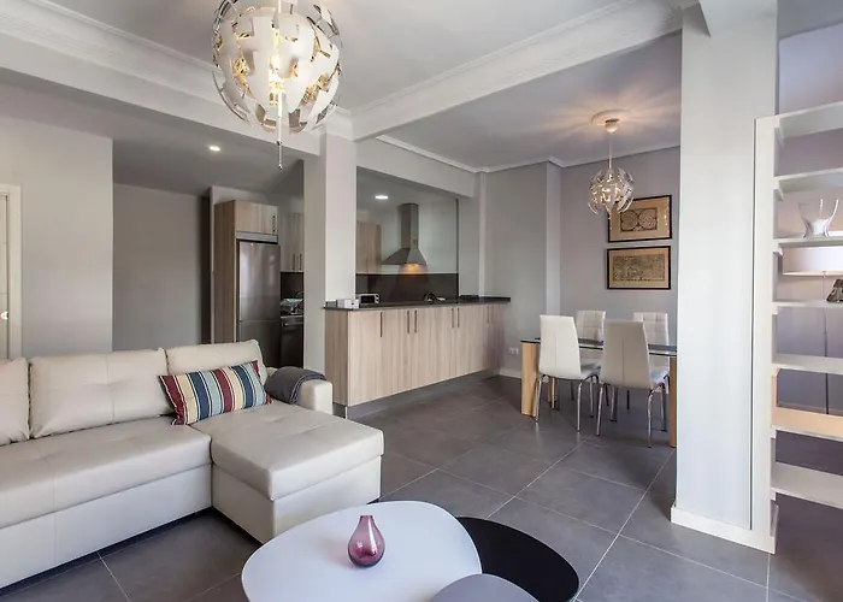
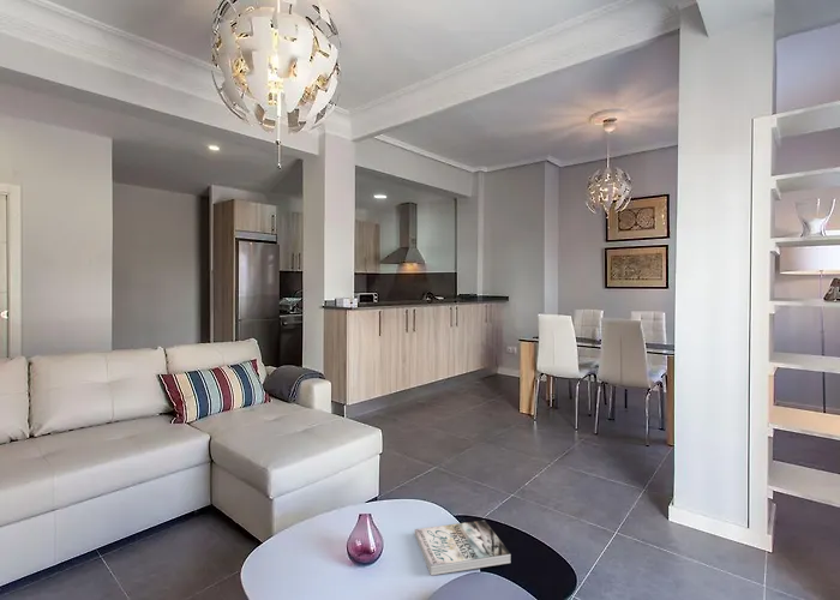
+ book (460, 545)
